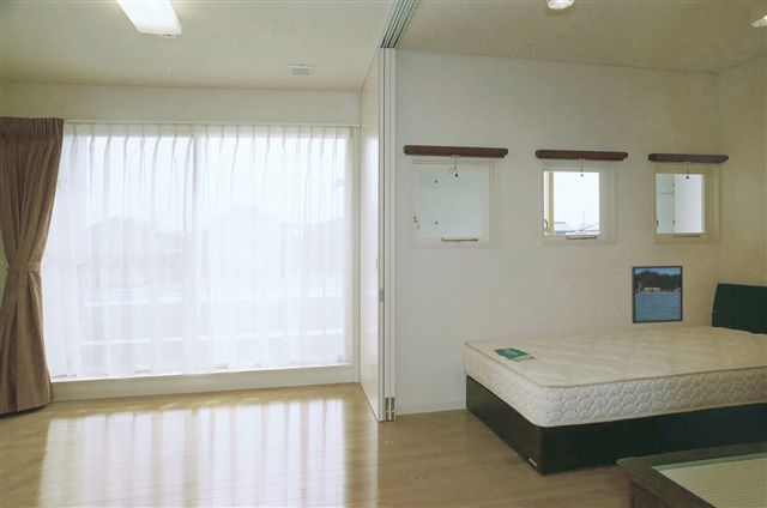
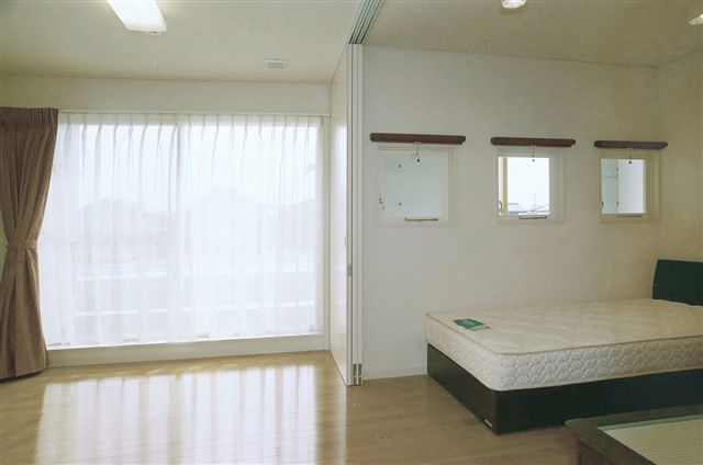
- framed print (657, 294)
